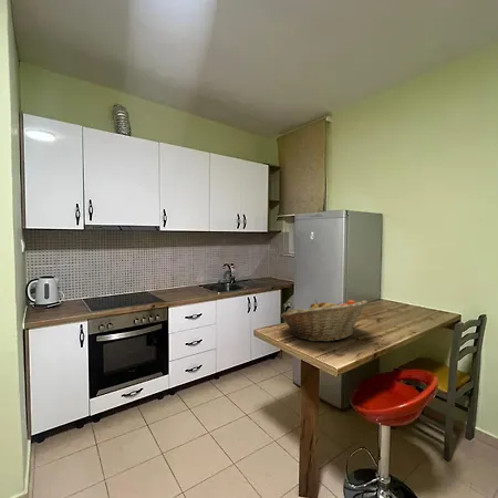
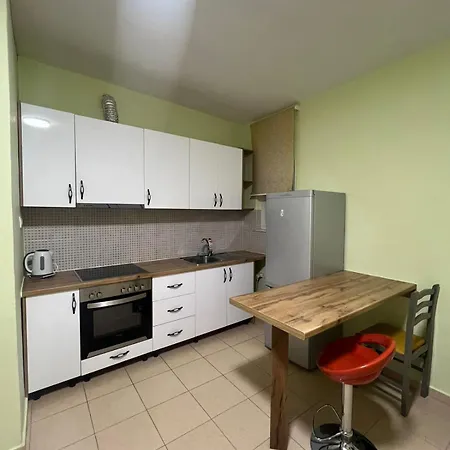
- fruit basket (323, 315)
